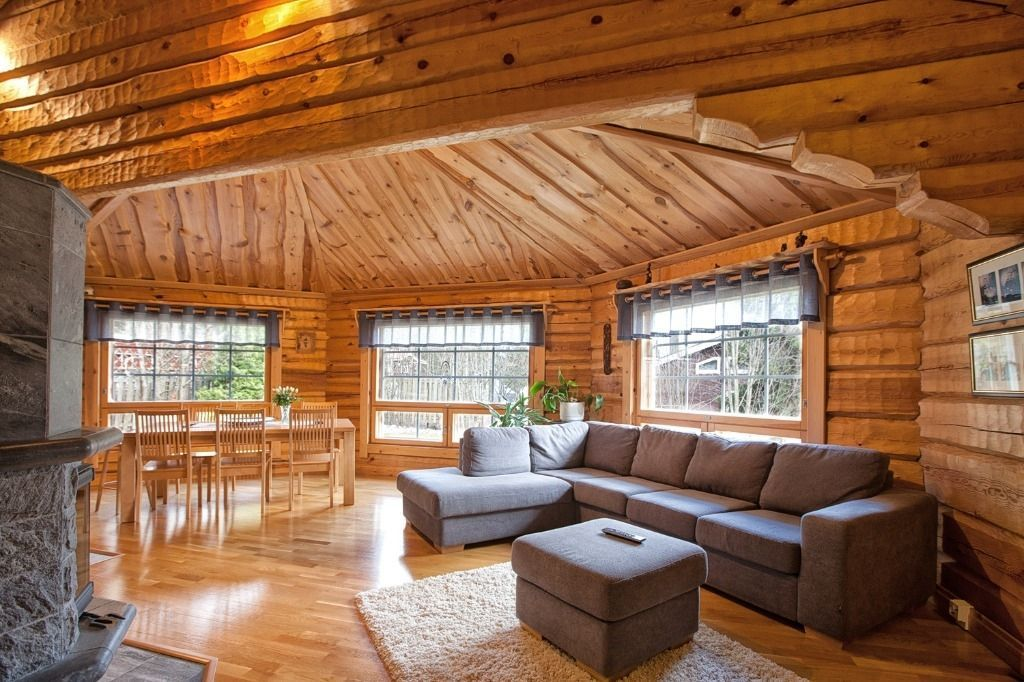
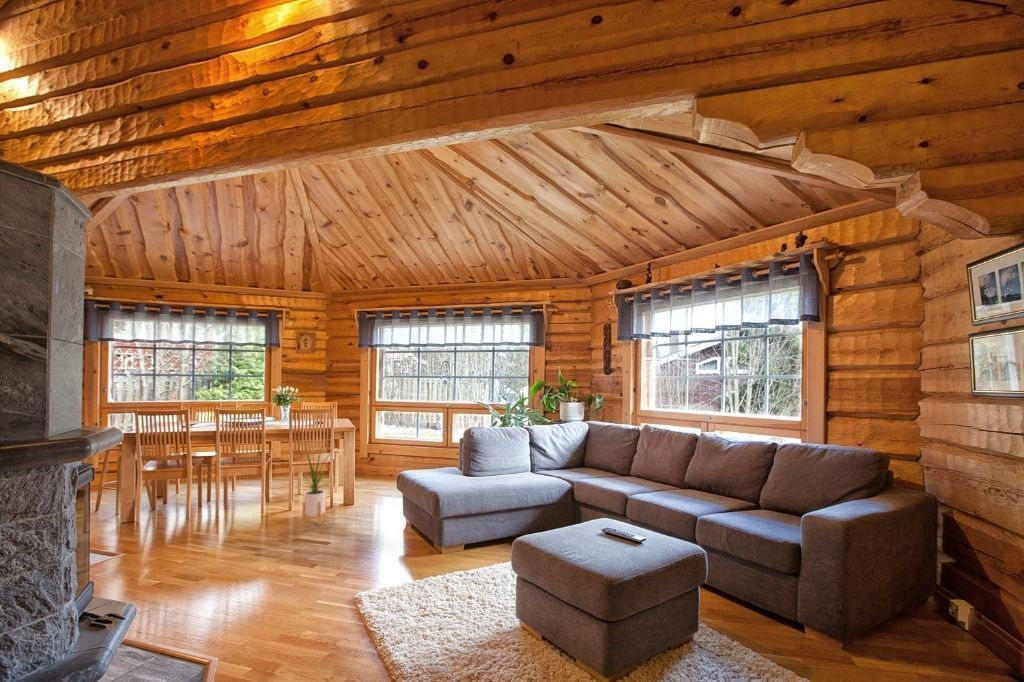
+ house plant (315, 482)
